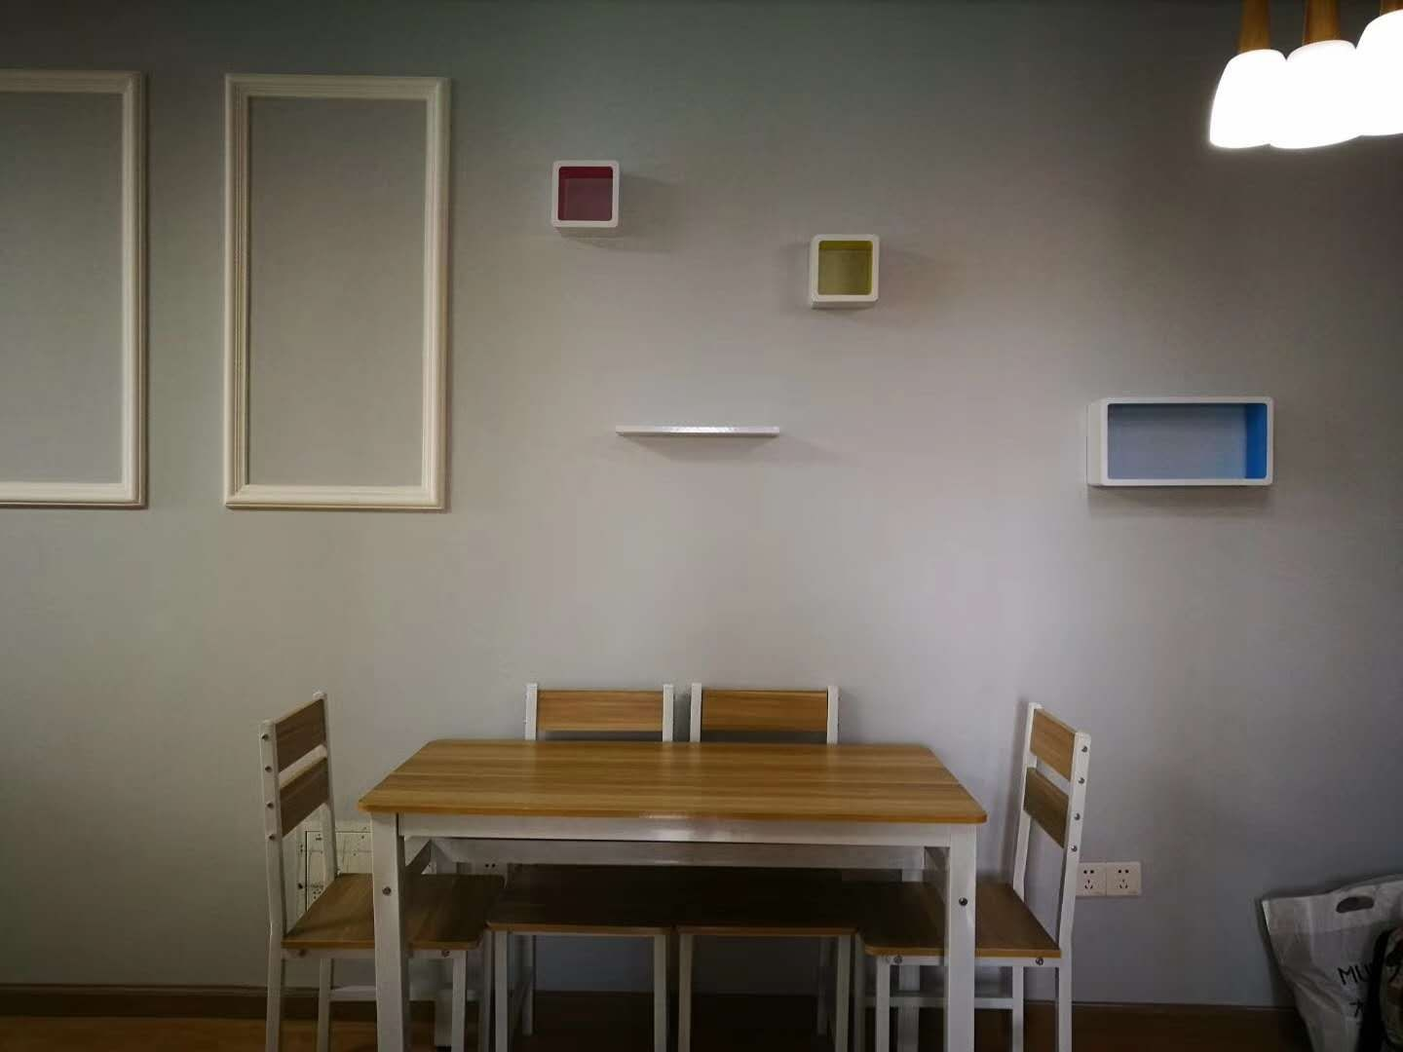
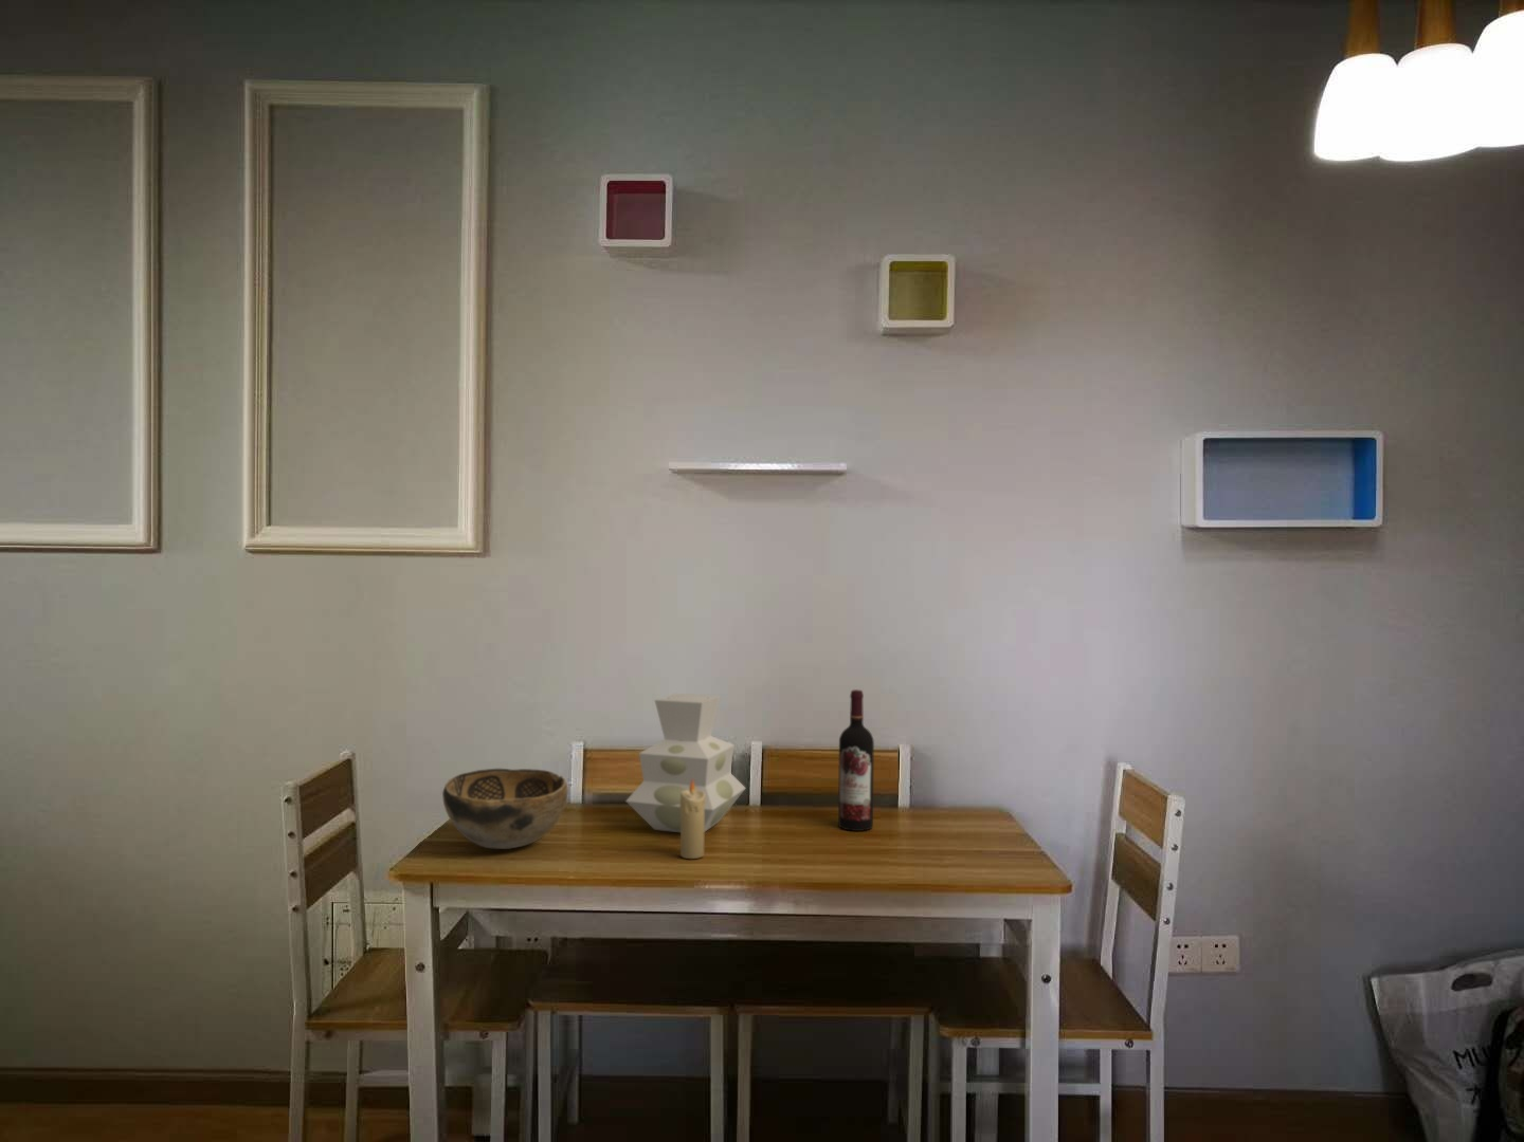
+ decorative bowl (506, 811)
+ candle (692, 817)
+ wine bottle (856, 758)
+ vase (686, 762)
